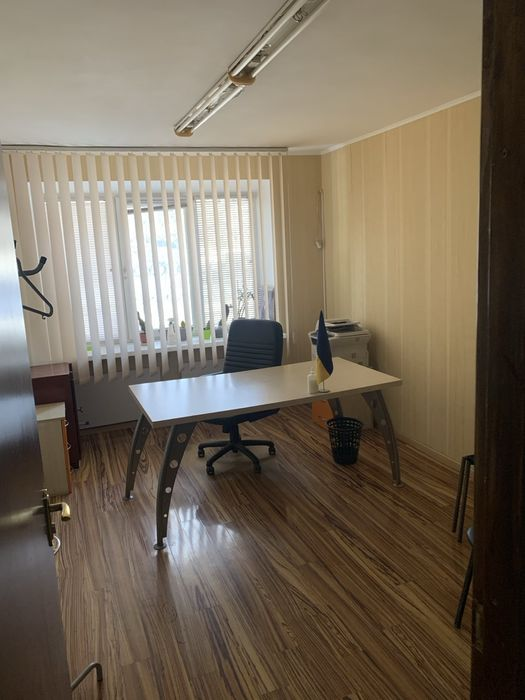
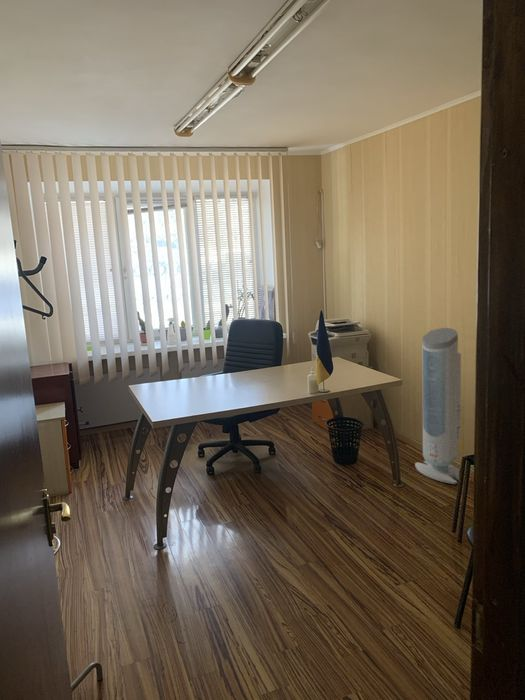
+ air purifier (439, 402)
